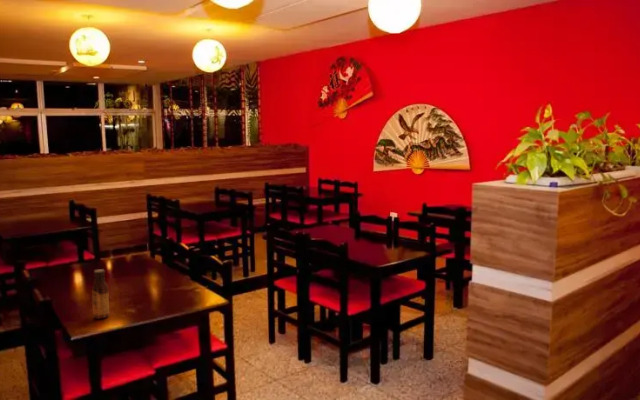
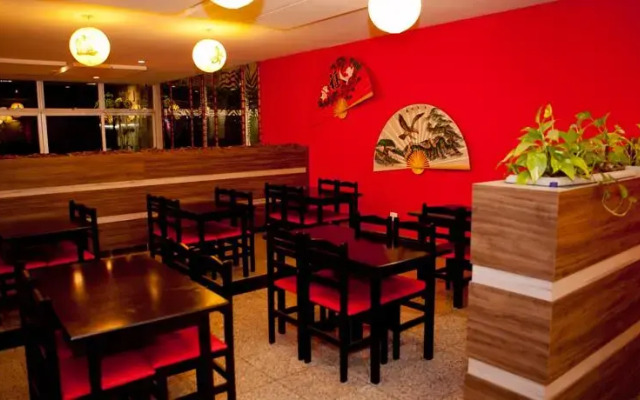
- sauce bottle (100, 293)
